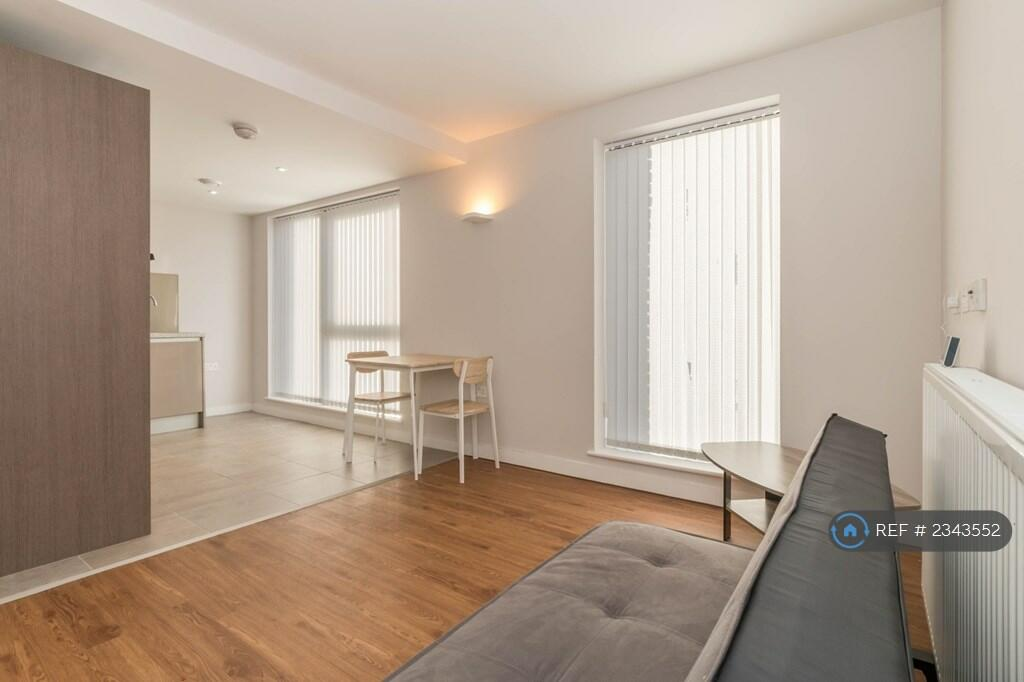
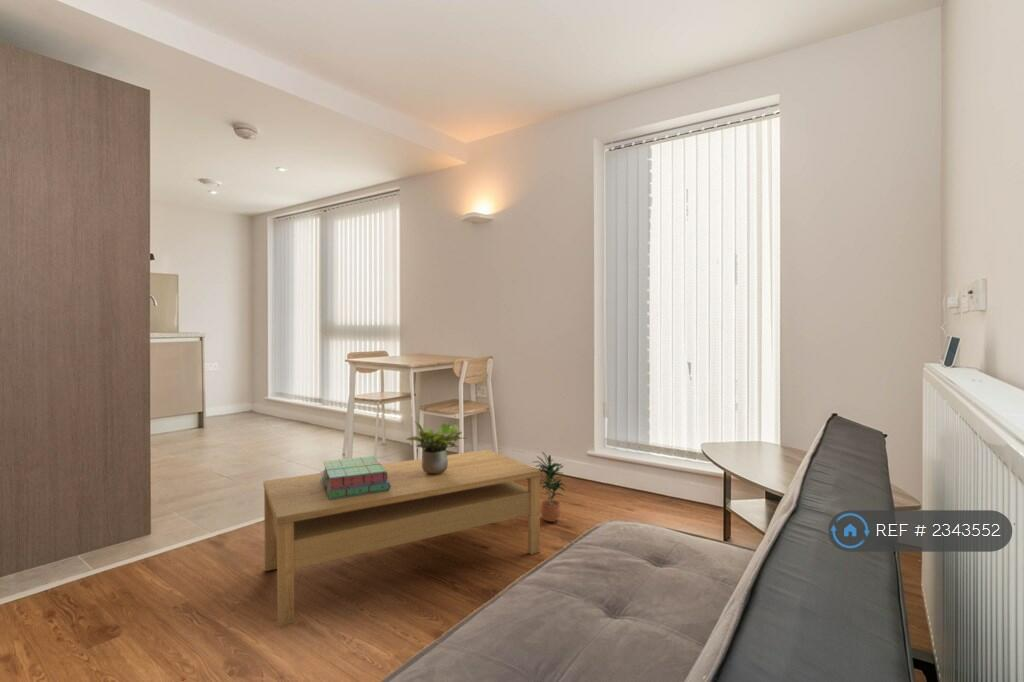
+ potted plant (436, 446)
+ coffee table (407, 517)
+ potted plant (549, 484)
+ stack of books (354, 474)
